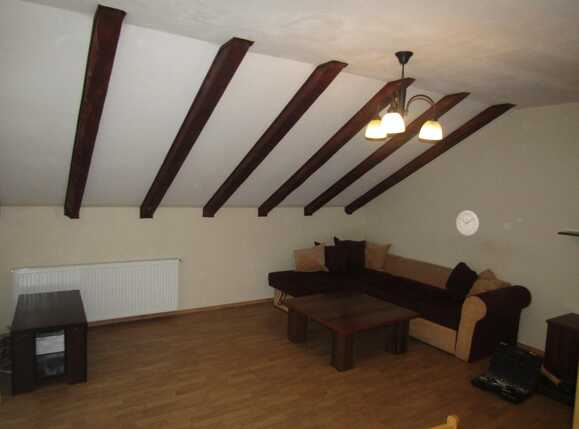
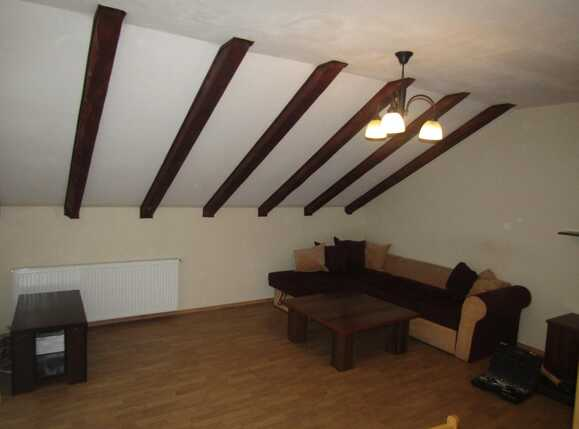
- wall clock (466, 223)
